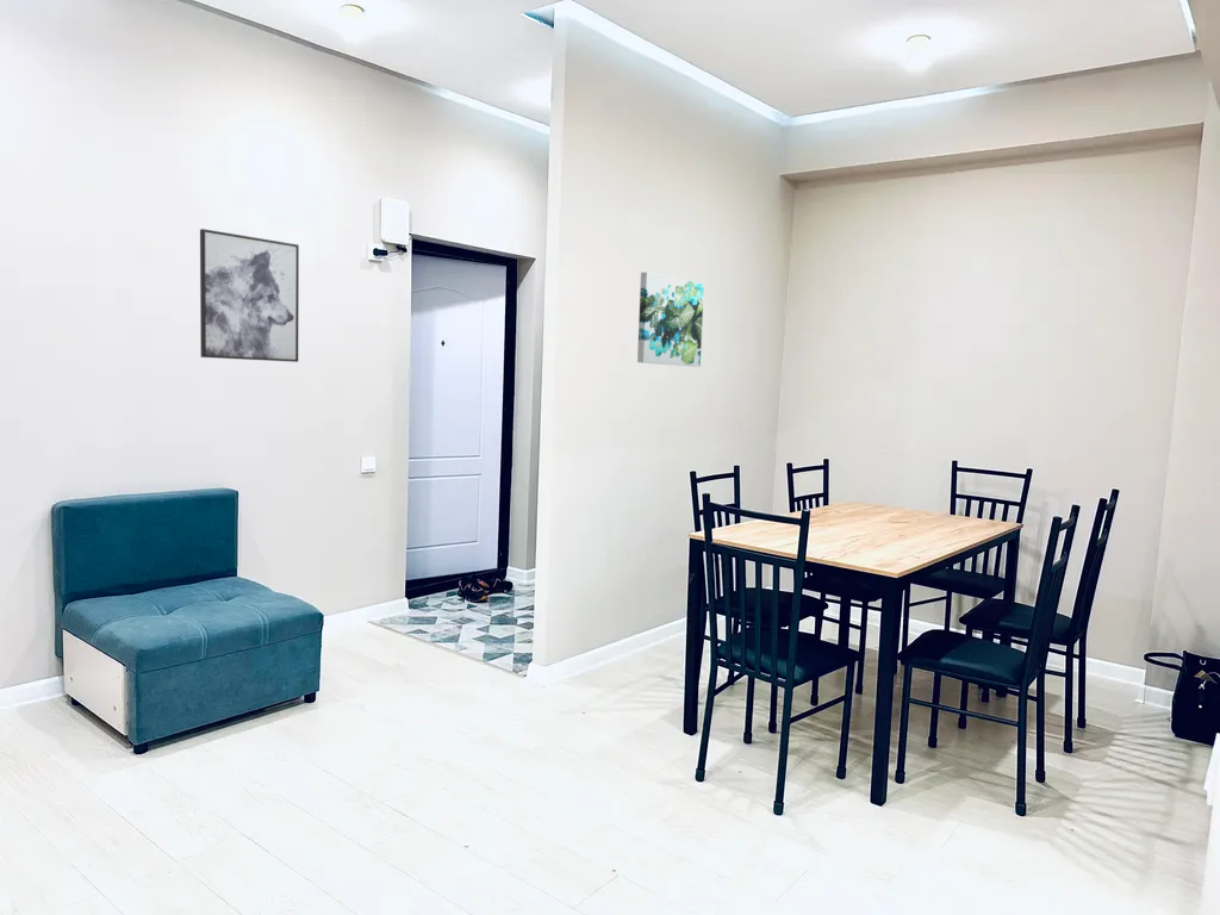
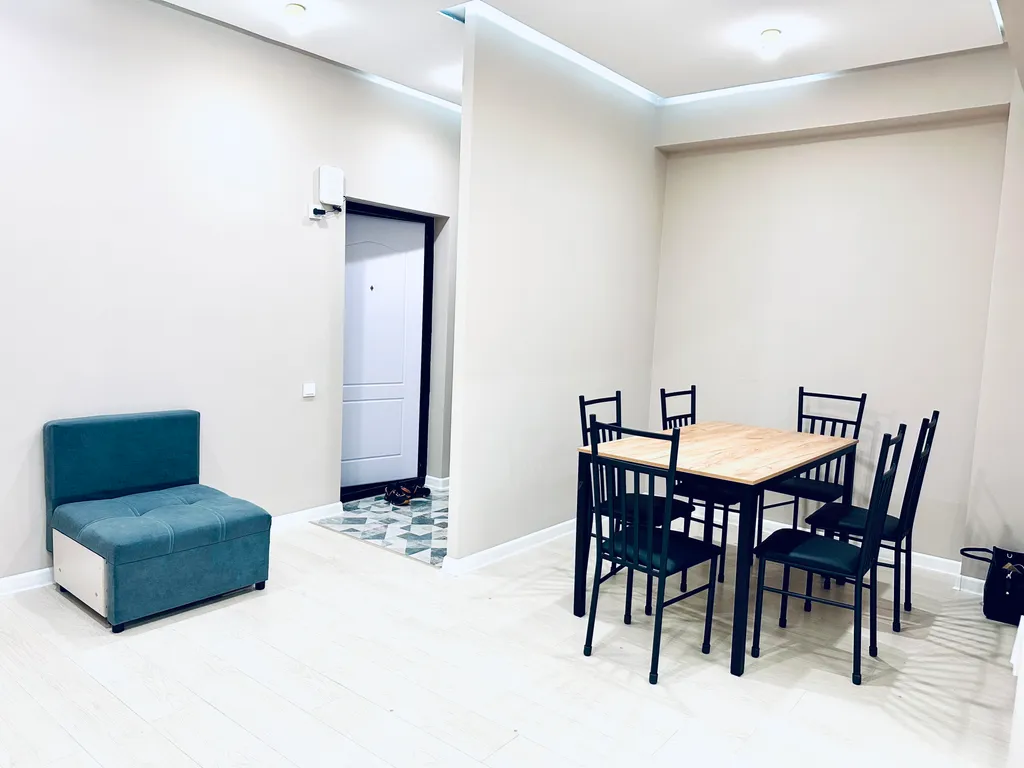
- wall art (251, 298)
- wall art (671, 322)
